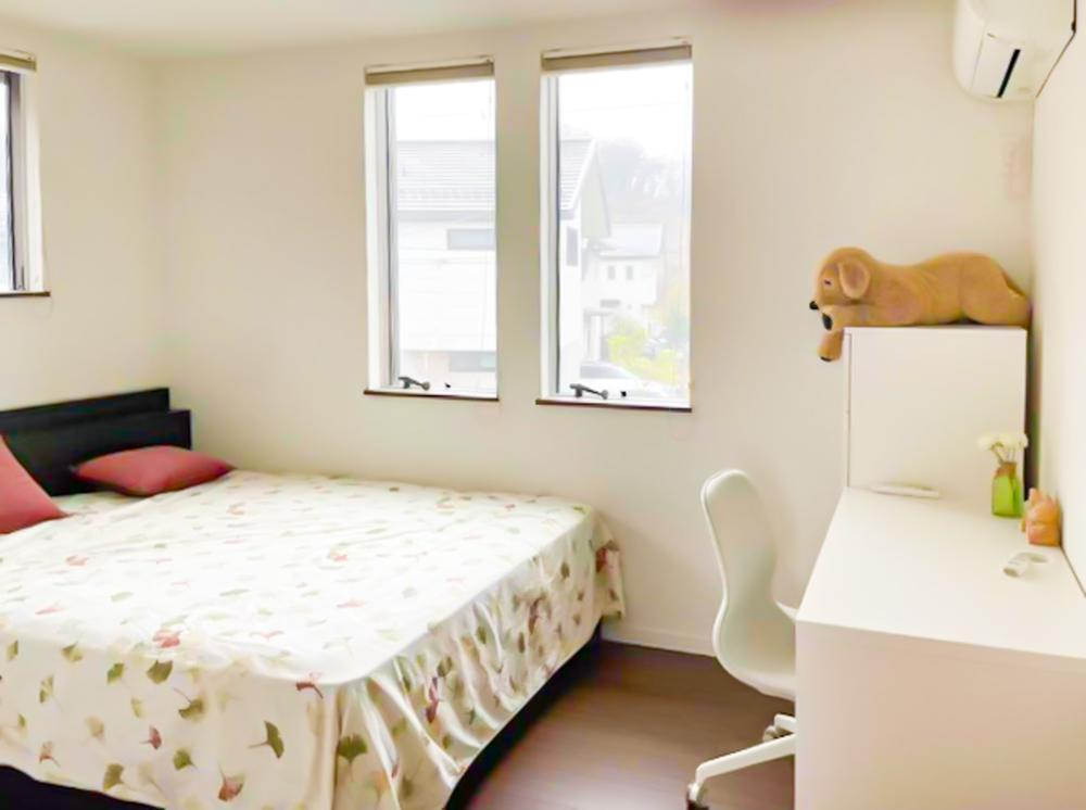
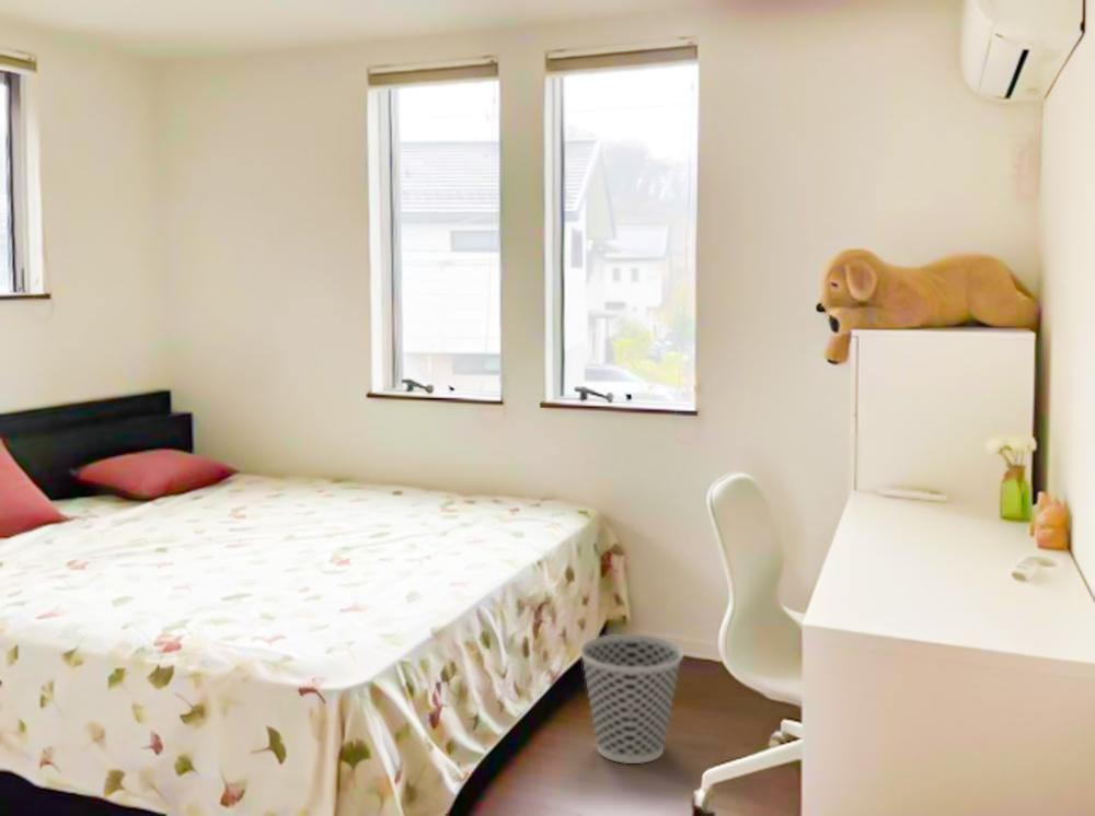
+ wastebasket (631, 699)
